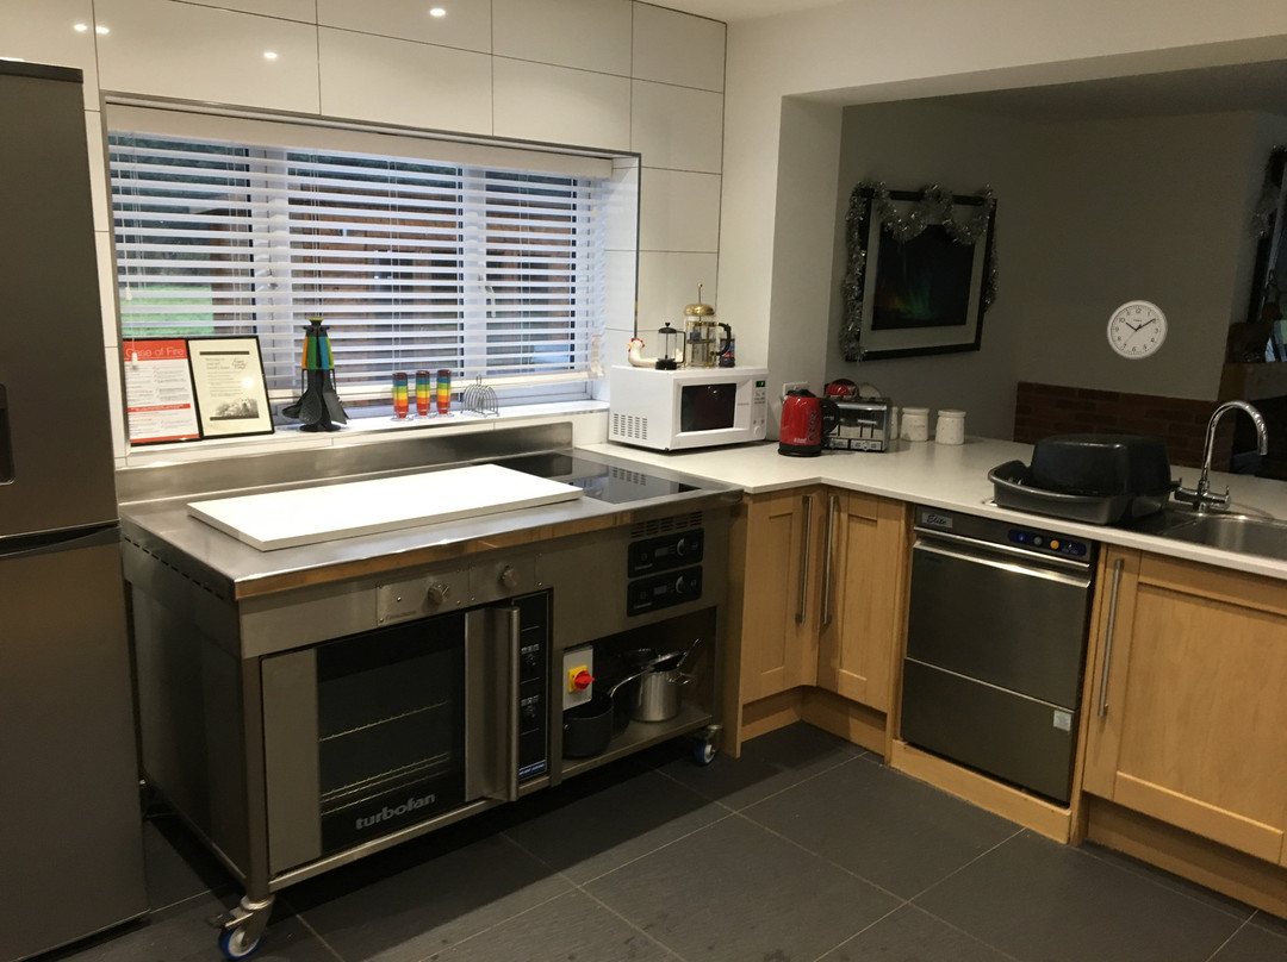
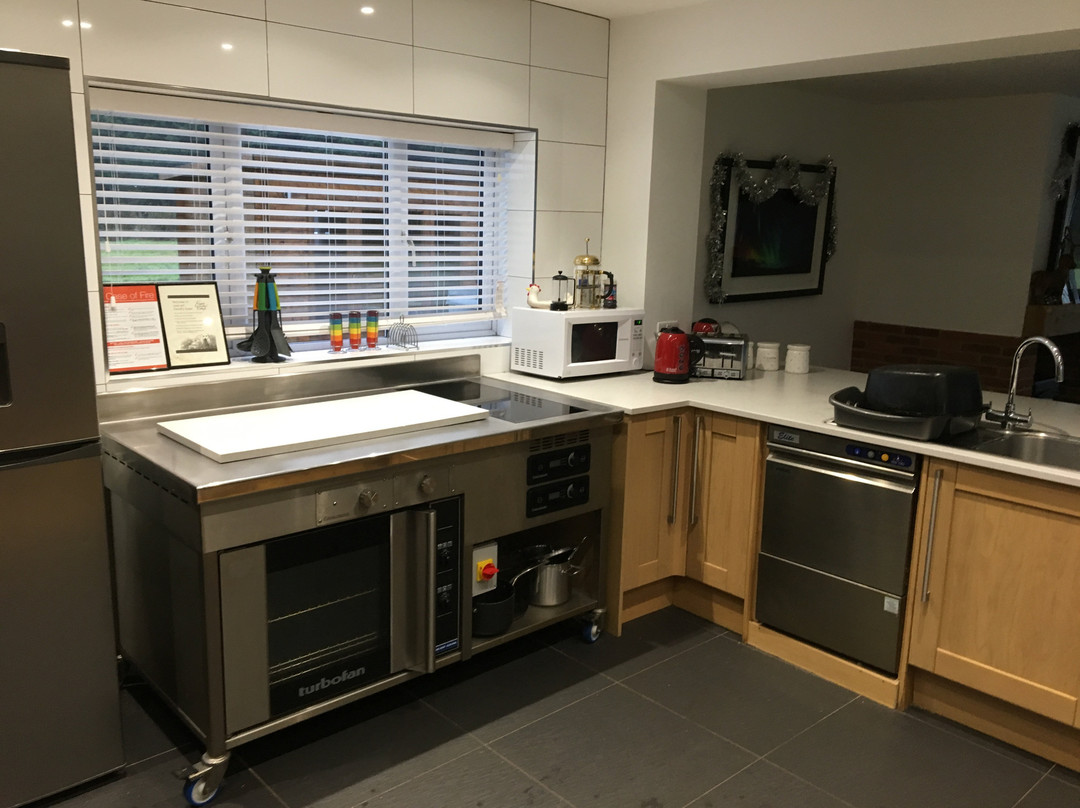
- wall clock (1136, 330)
